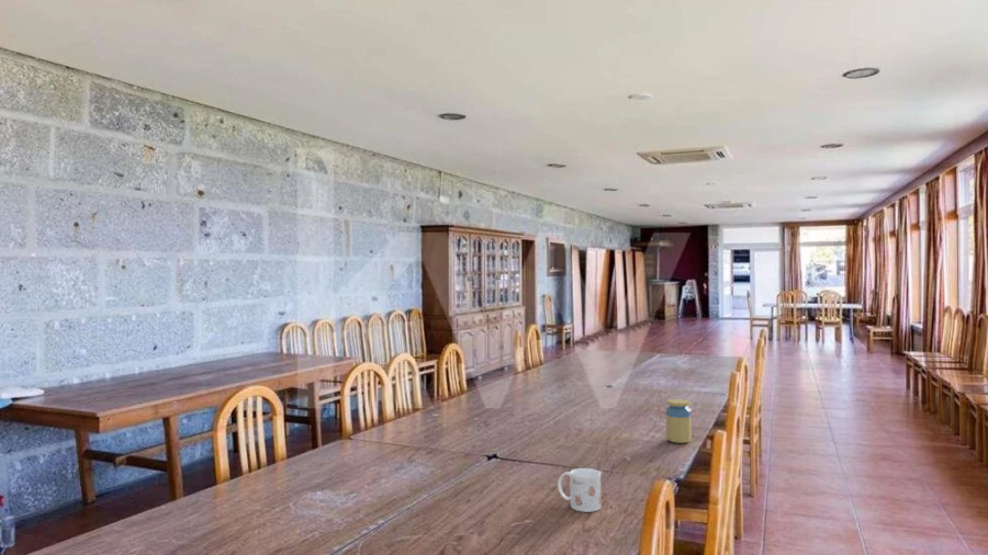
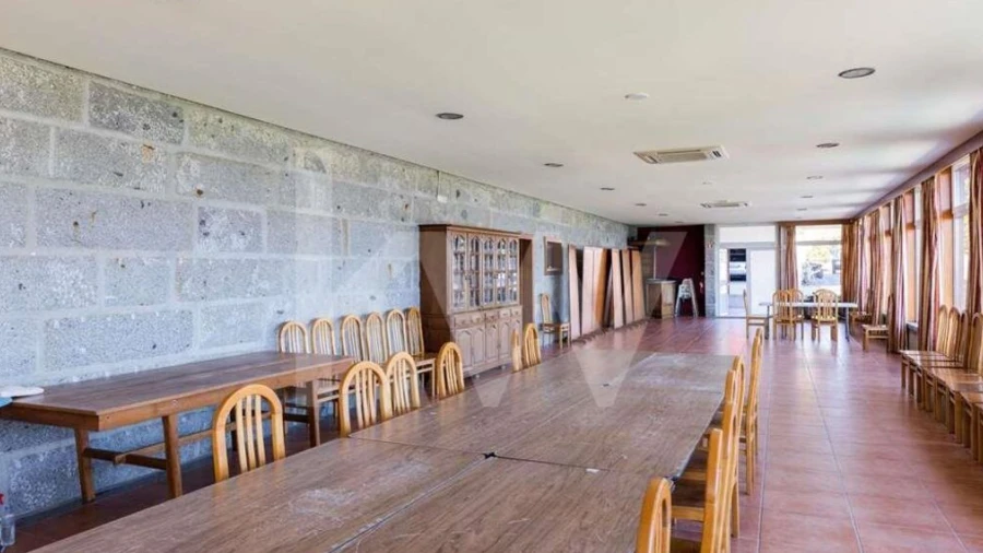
- jar (678, 420)
- mug (579, 488)
